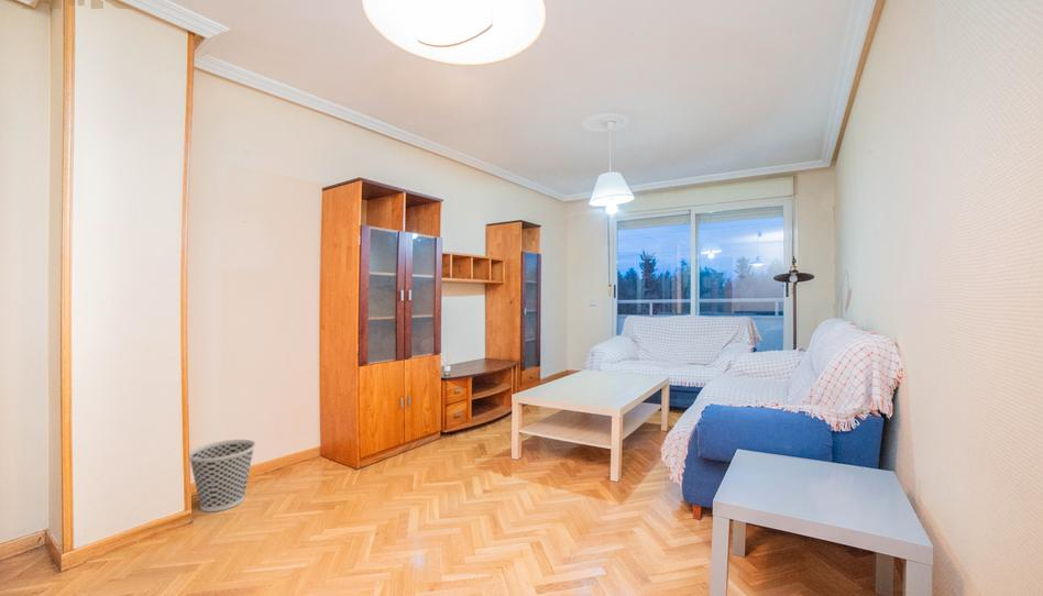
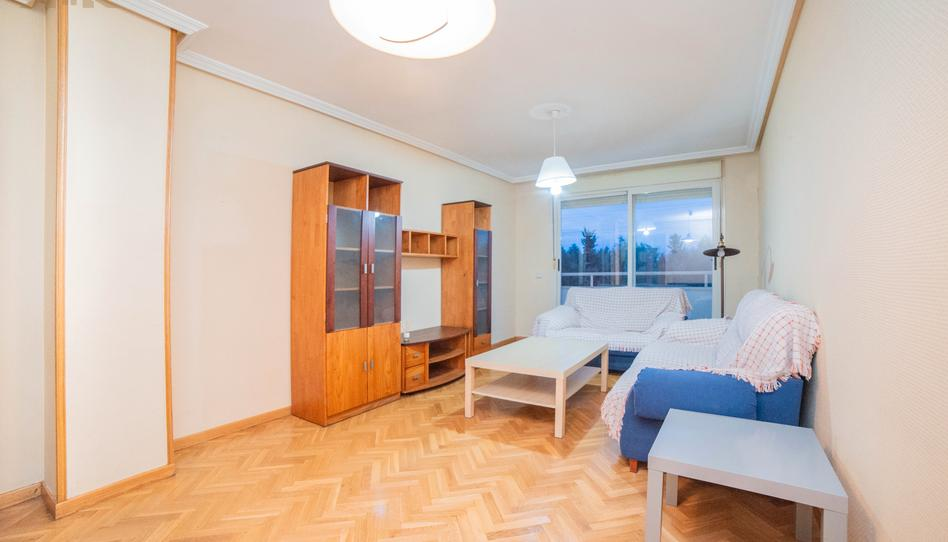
- wastebasket (222, 475)
